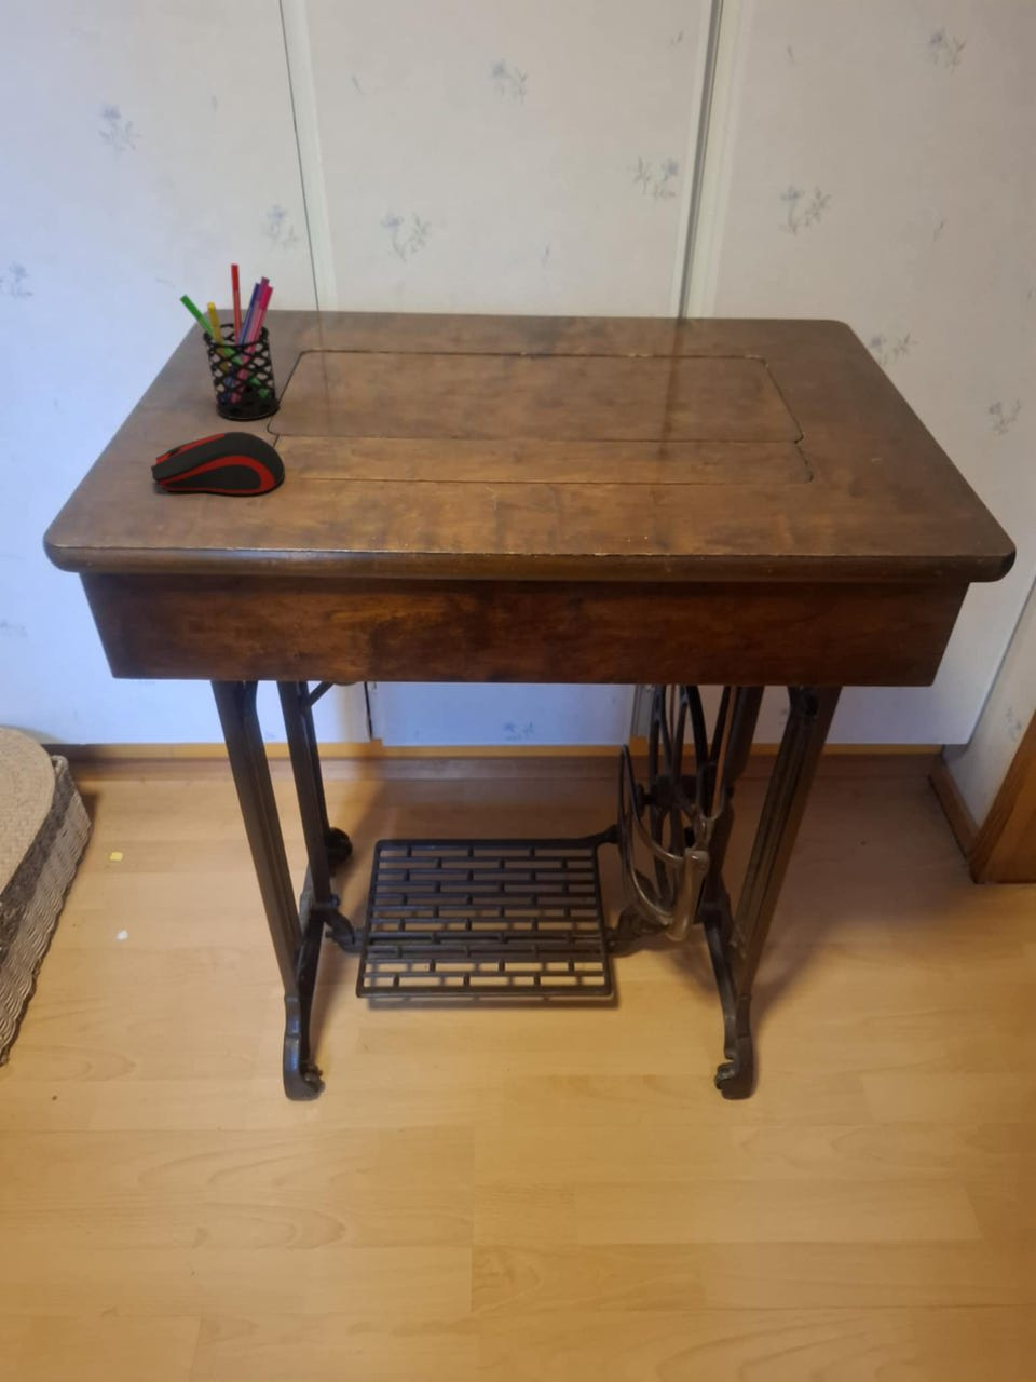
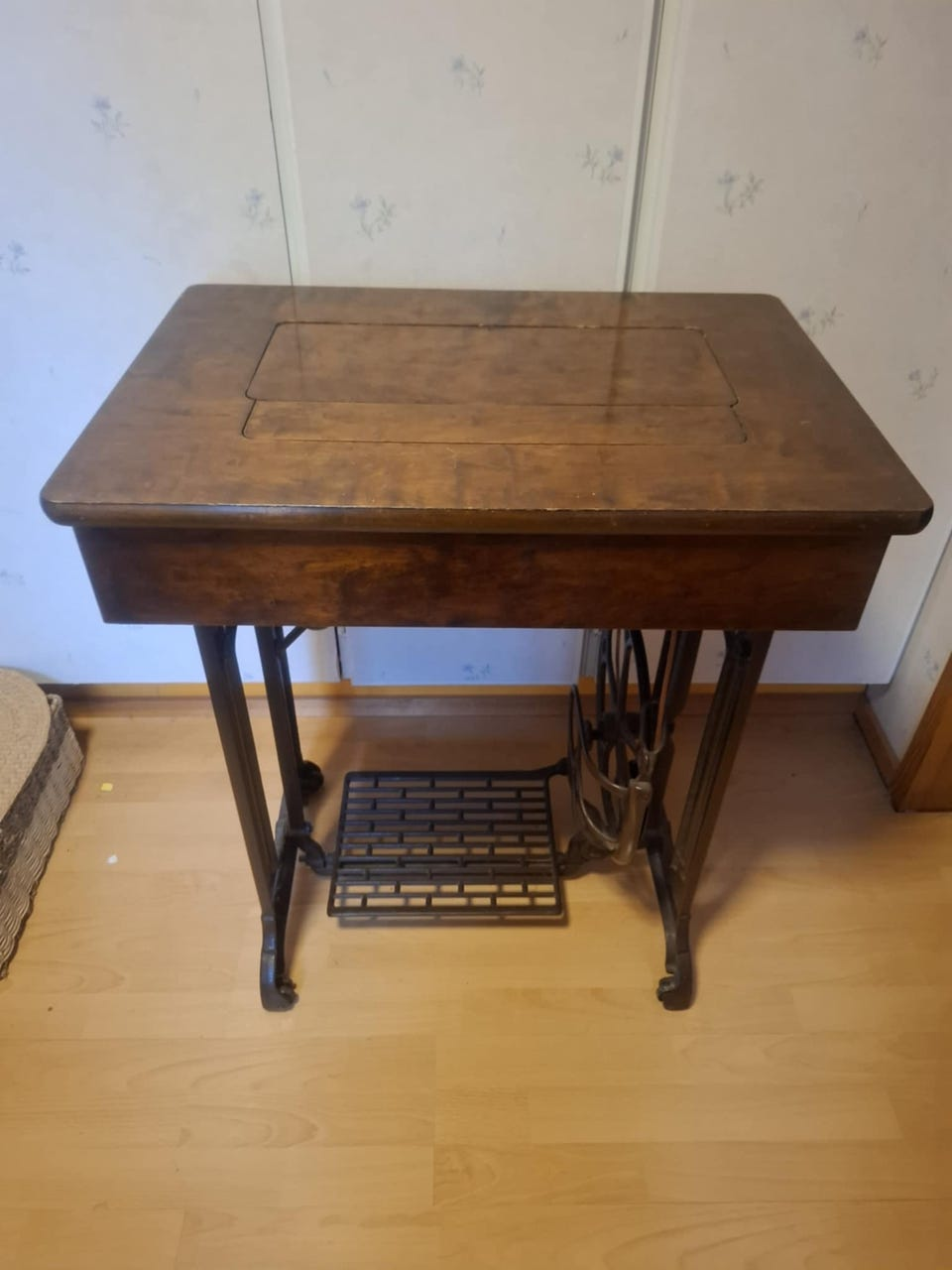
- computer mouse (215, 456)
- pen holder (231, 342)
